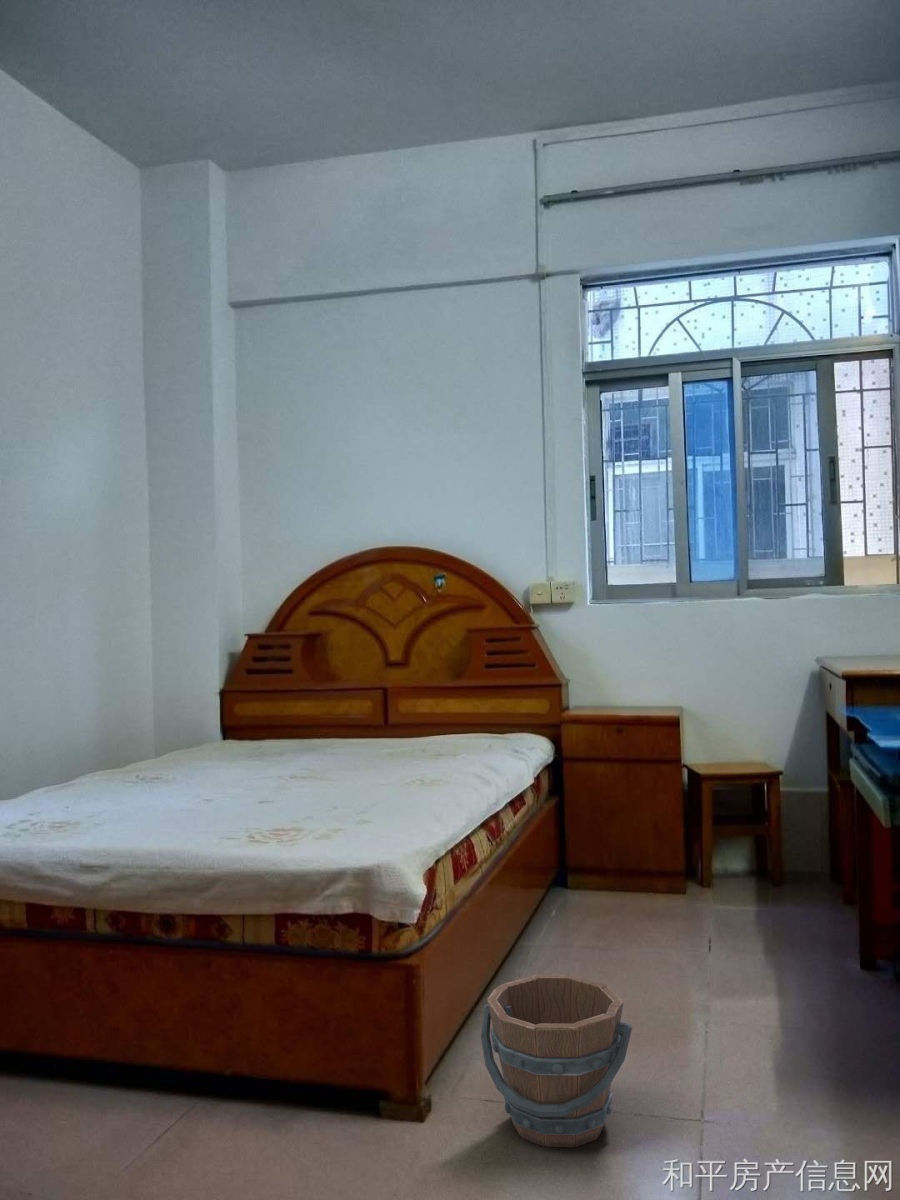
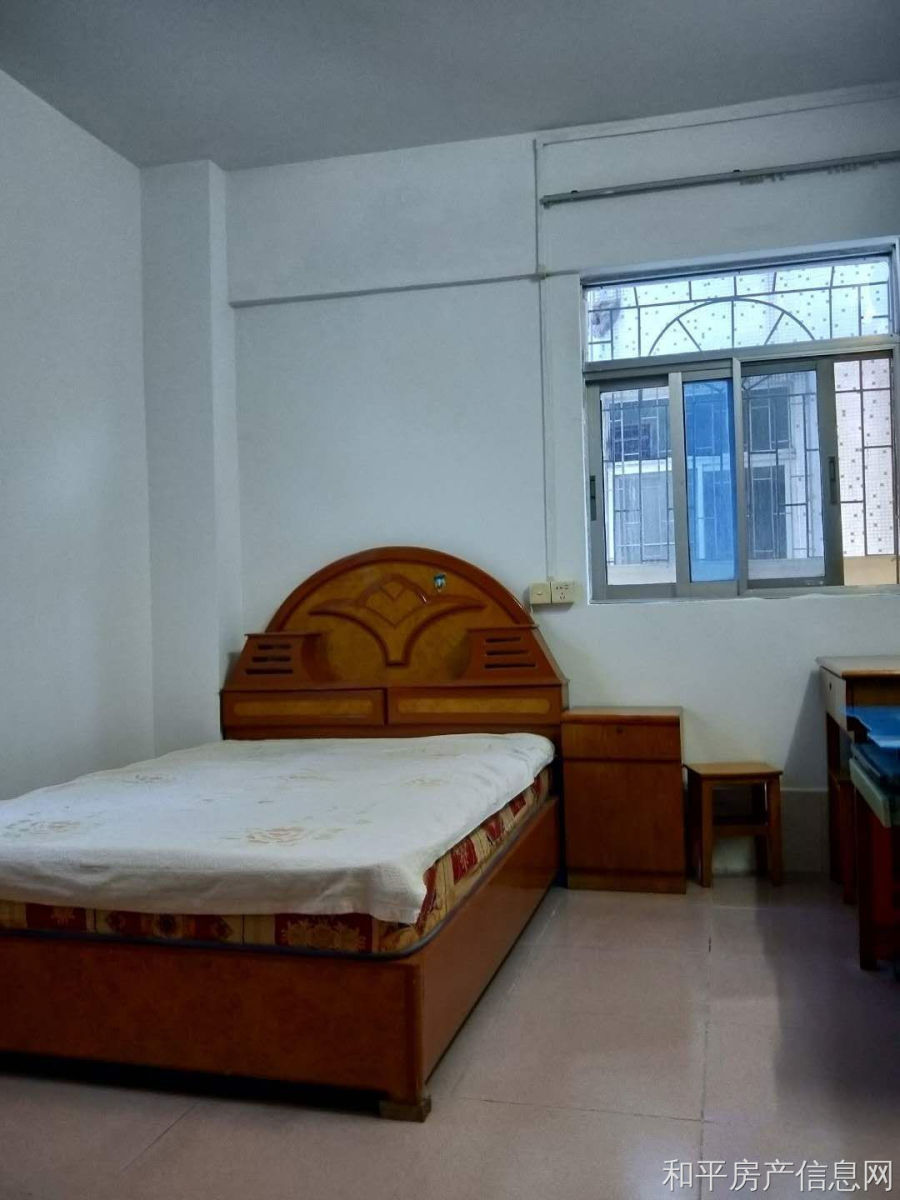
- bucket (556, 1060)
